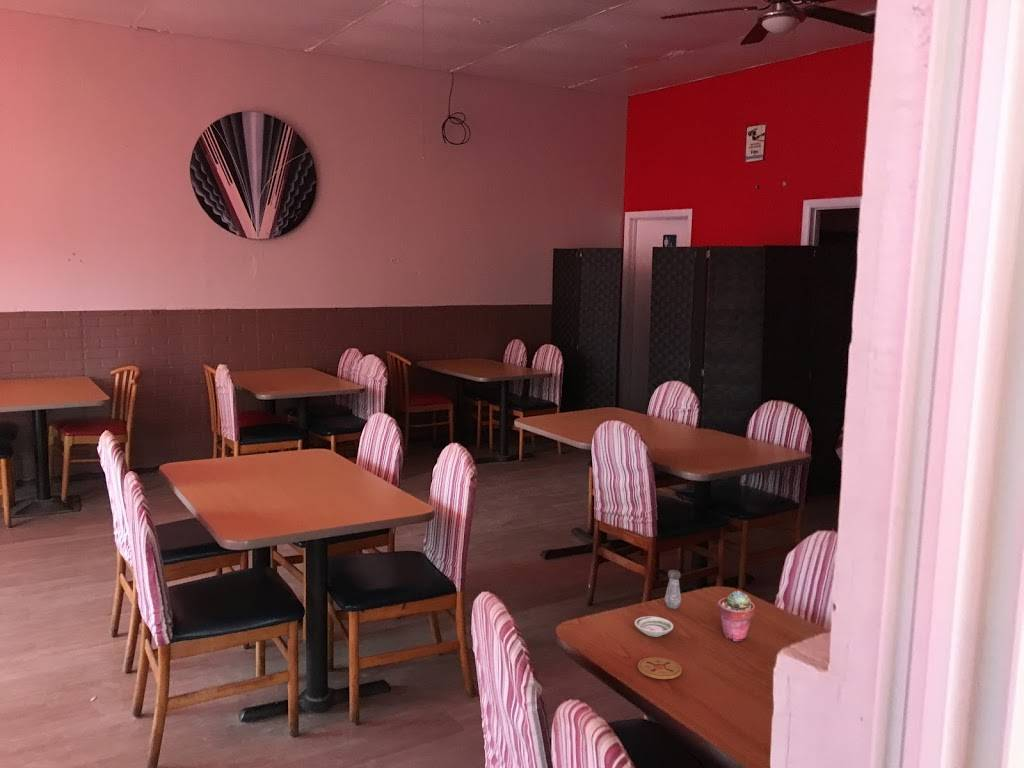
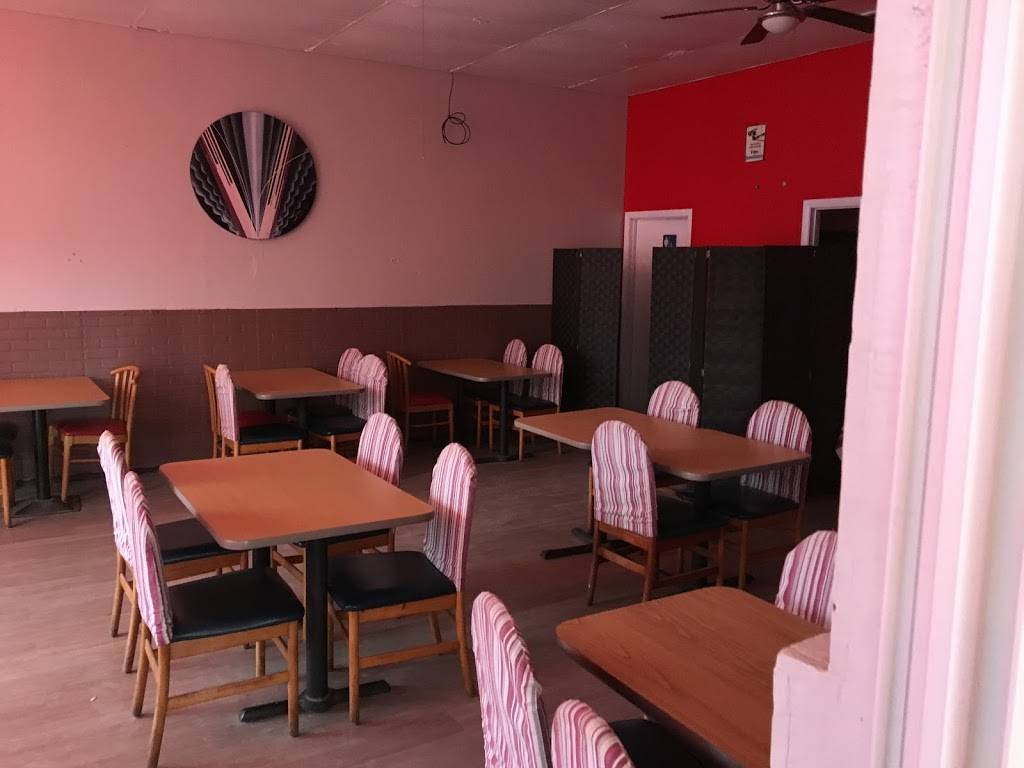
- salt shaker (673, 588)
- saucer (653, 628)
- coaster (659, 667)
- potted succulent (736, 613)
